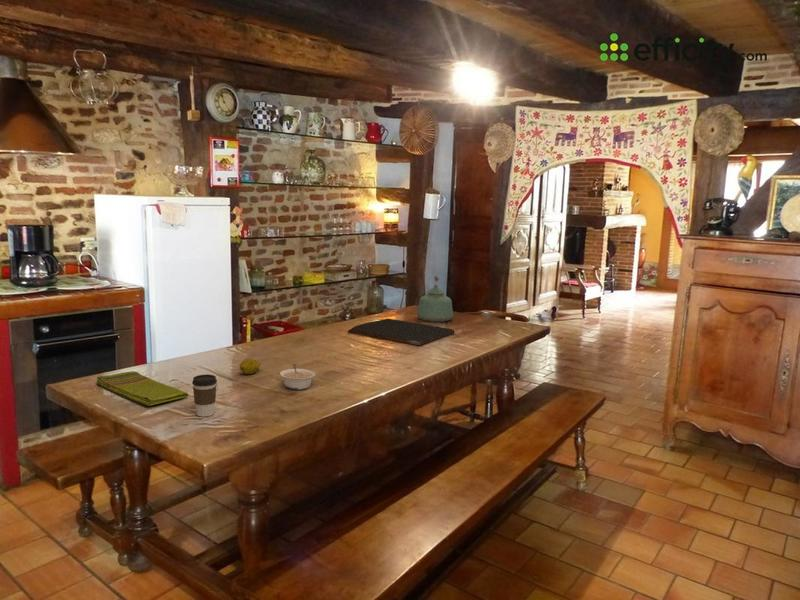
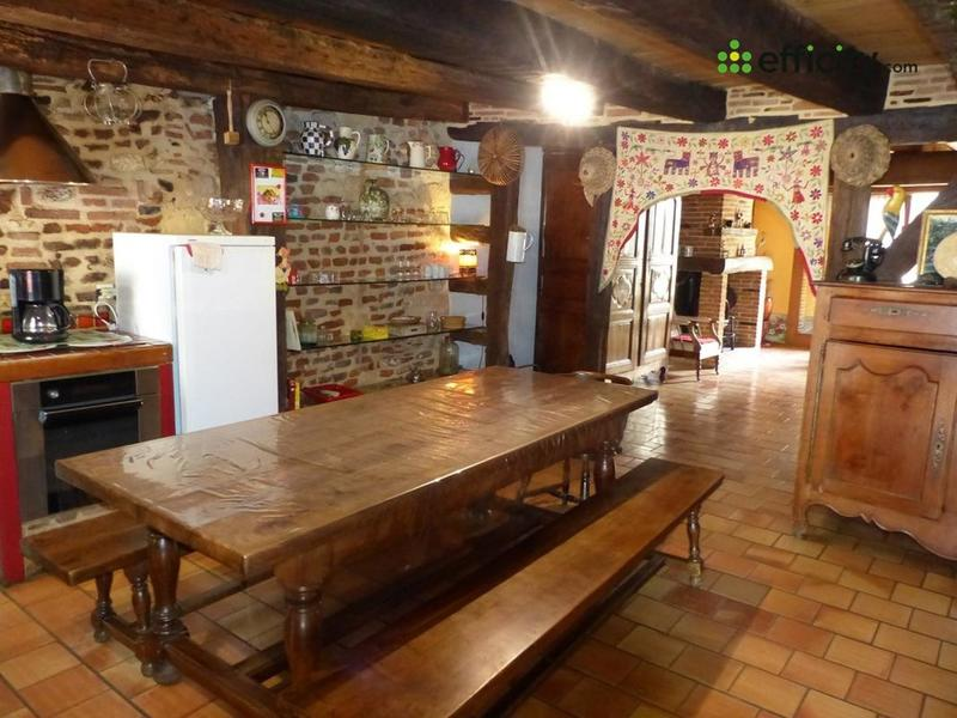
- dish towel (141, 386)
- coffee cup (205, 395)
- kettle (435, 297)
- cutting board (401, 330)
- fruit (250, 366)
- legume (296, 378)
